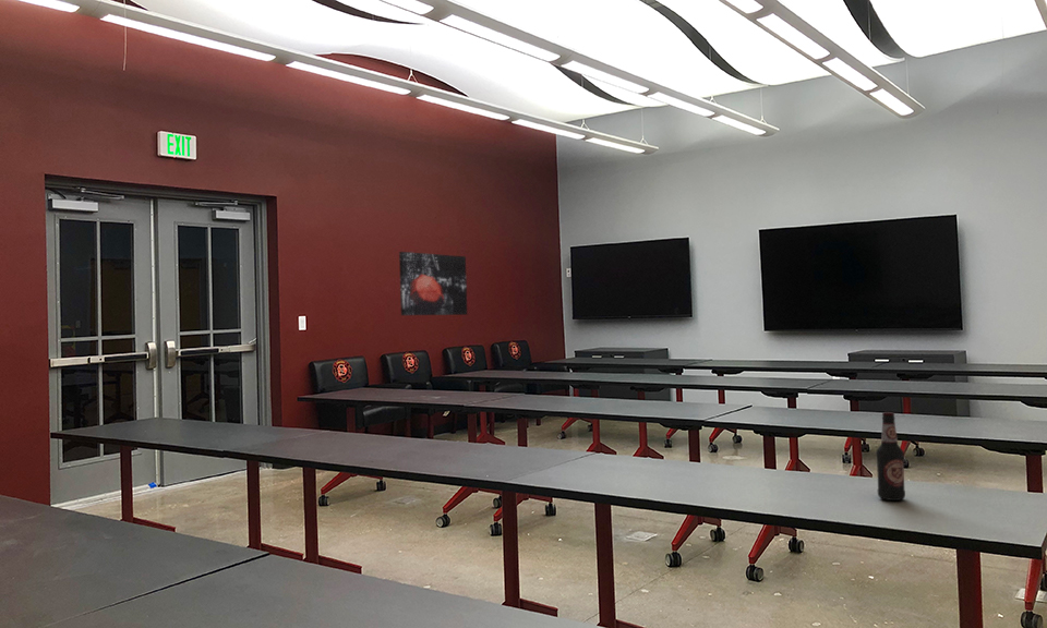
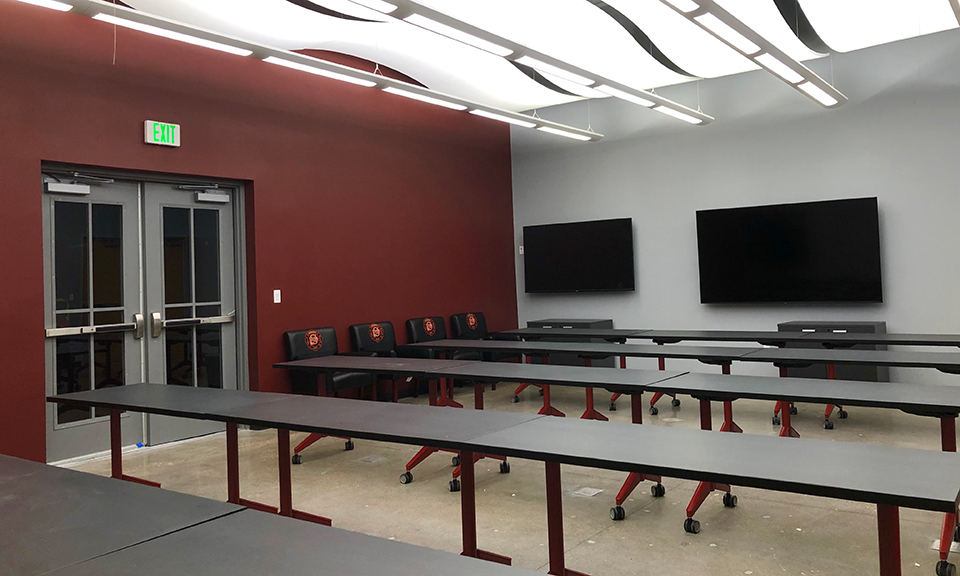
- bottle (889, 455)
- wall art (434, 285)
